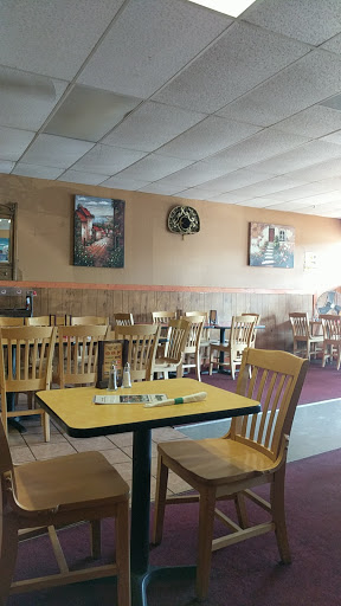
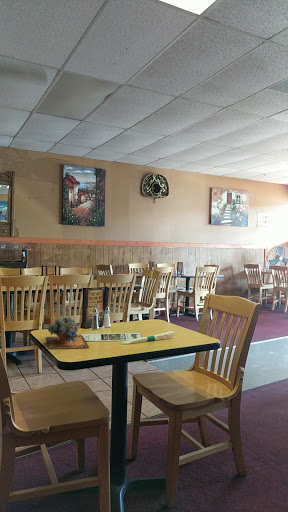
+ succulent plant (67, 329)
